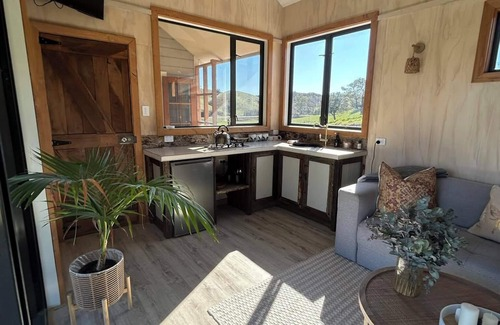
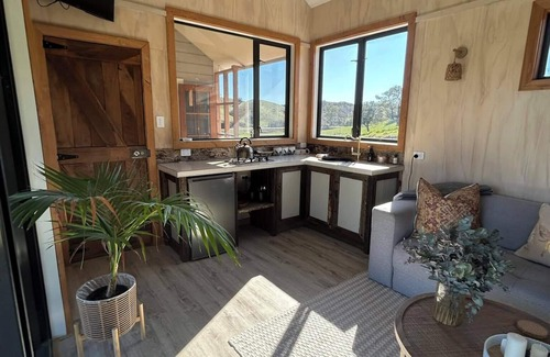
+ coaster (531, 328)
